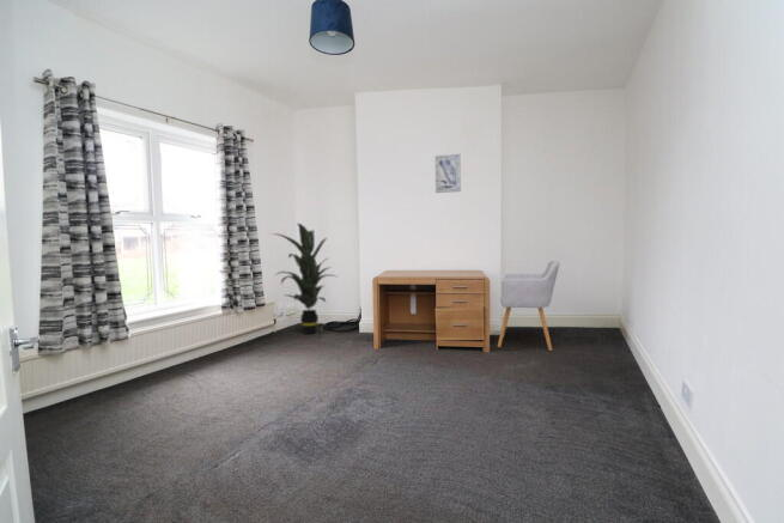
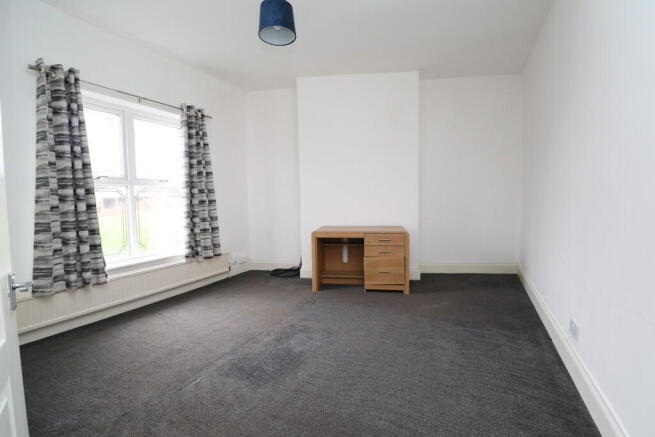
- indoor plant (303, 278)
- chair (528, 302)
- wall art (448, 174)
